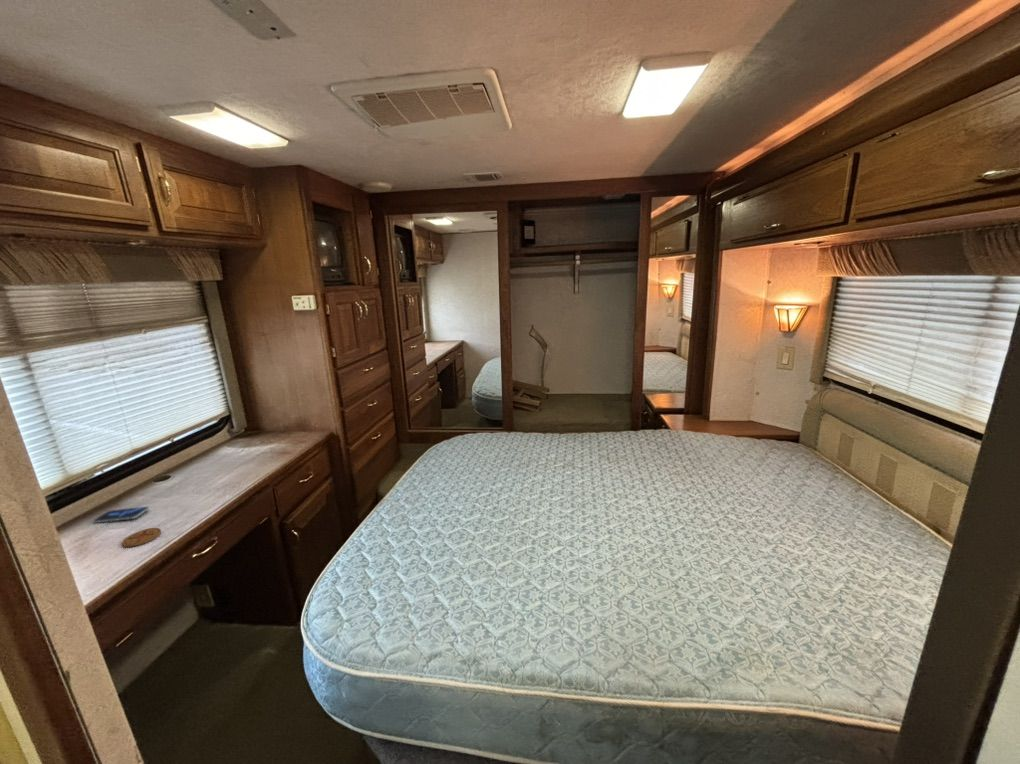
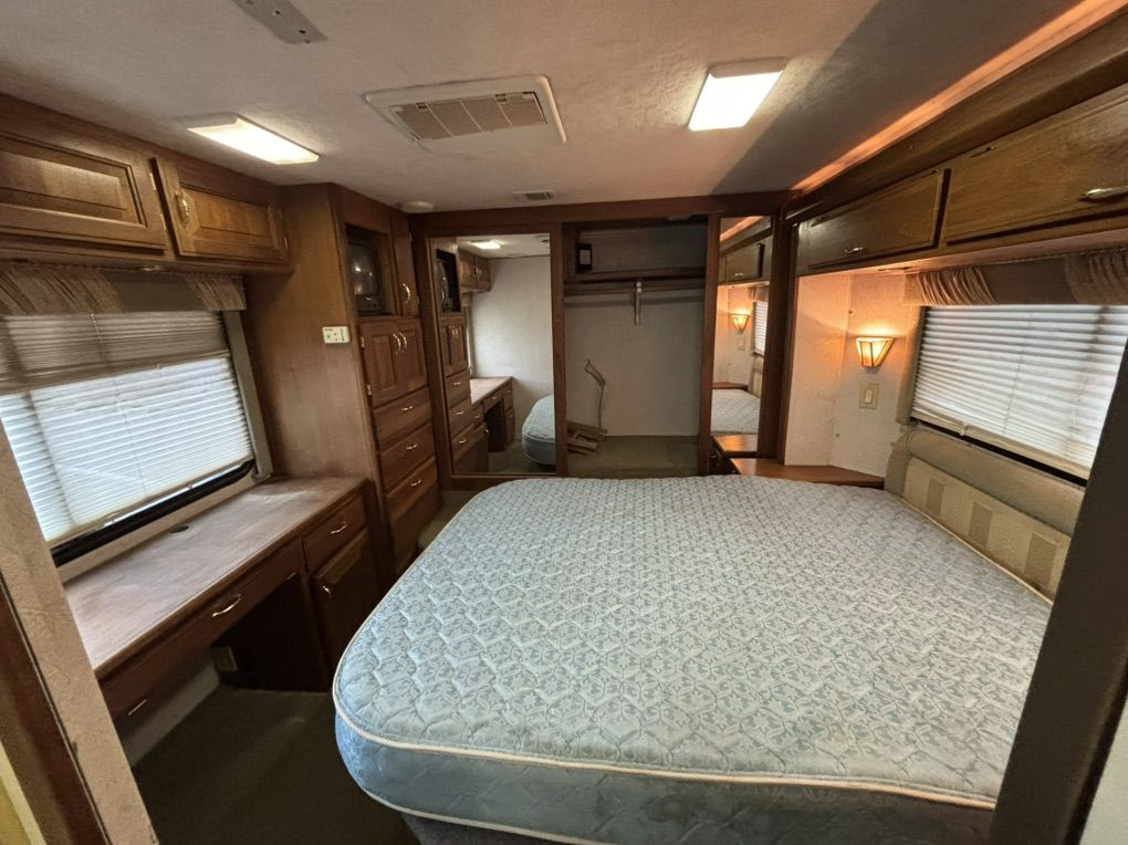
- coaster (142, 536)
- smartphone (121, 514)
